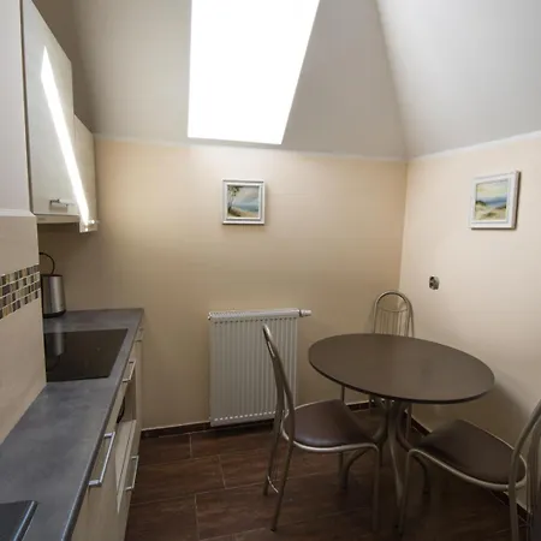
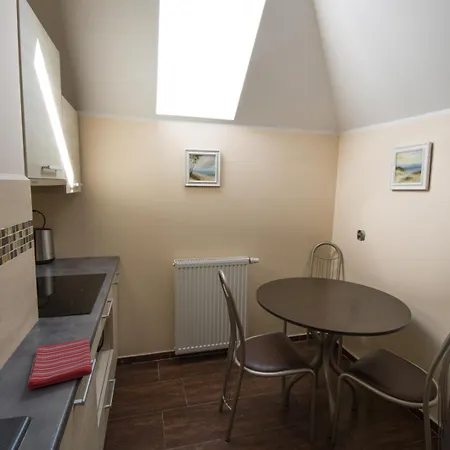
+ dish towel (62, 359)
